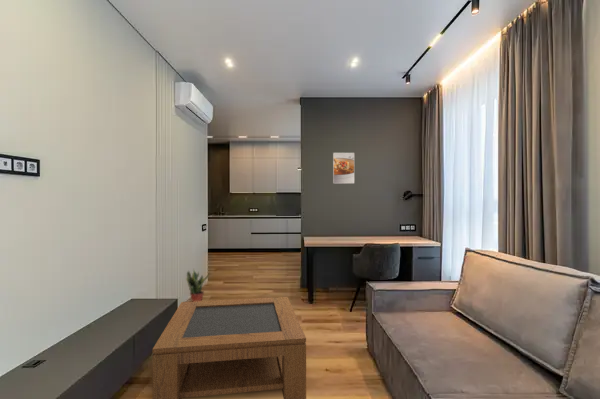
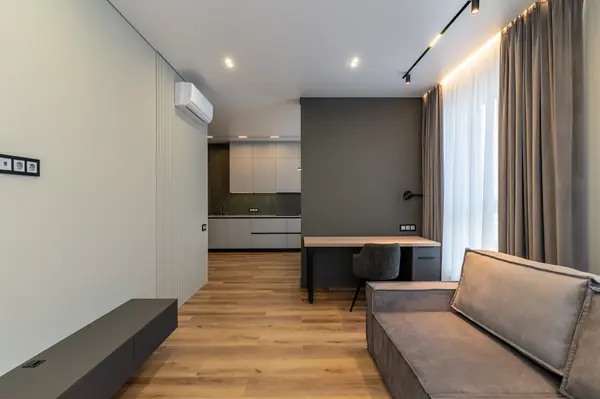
- potted plant (199, 284)
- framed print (343, 168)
- coffee table (234, 344)
